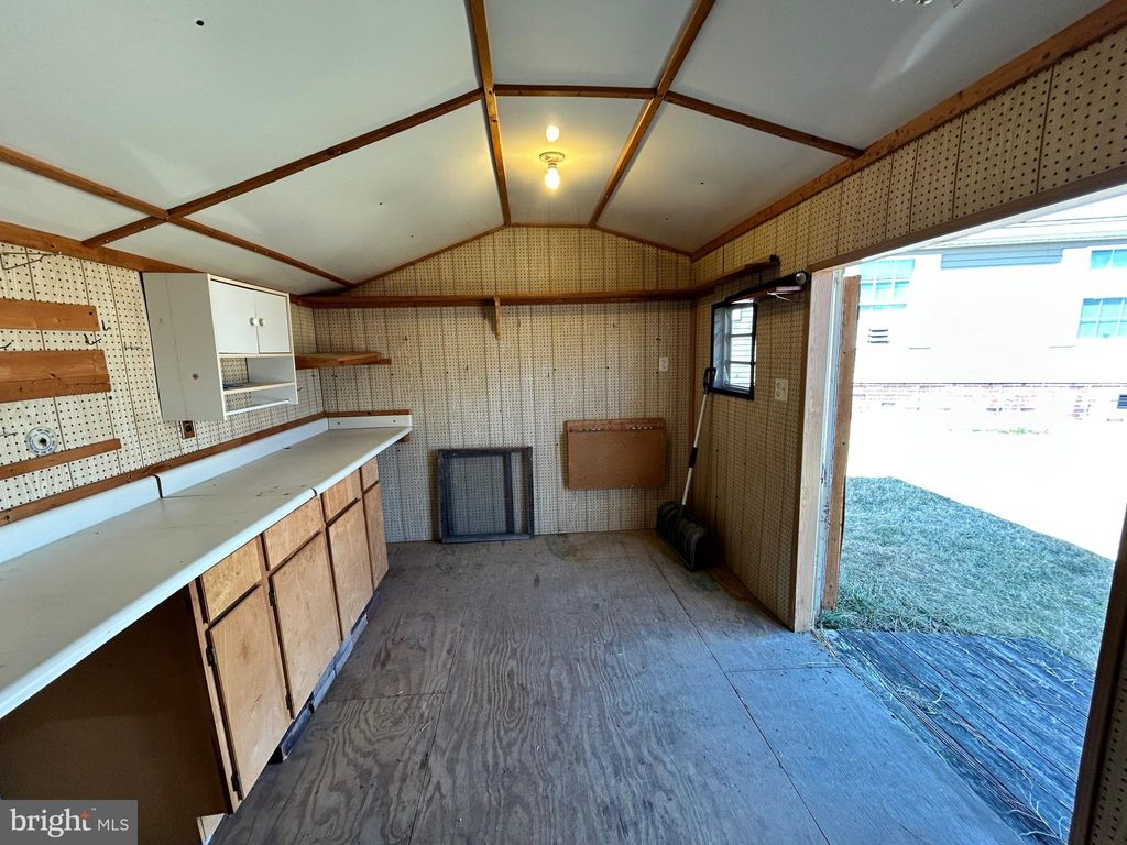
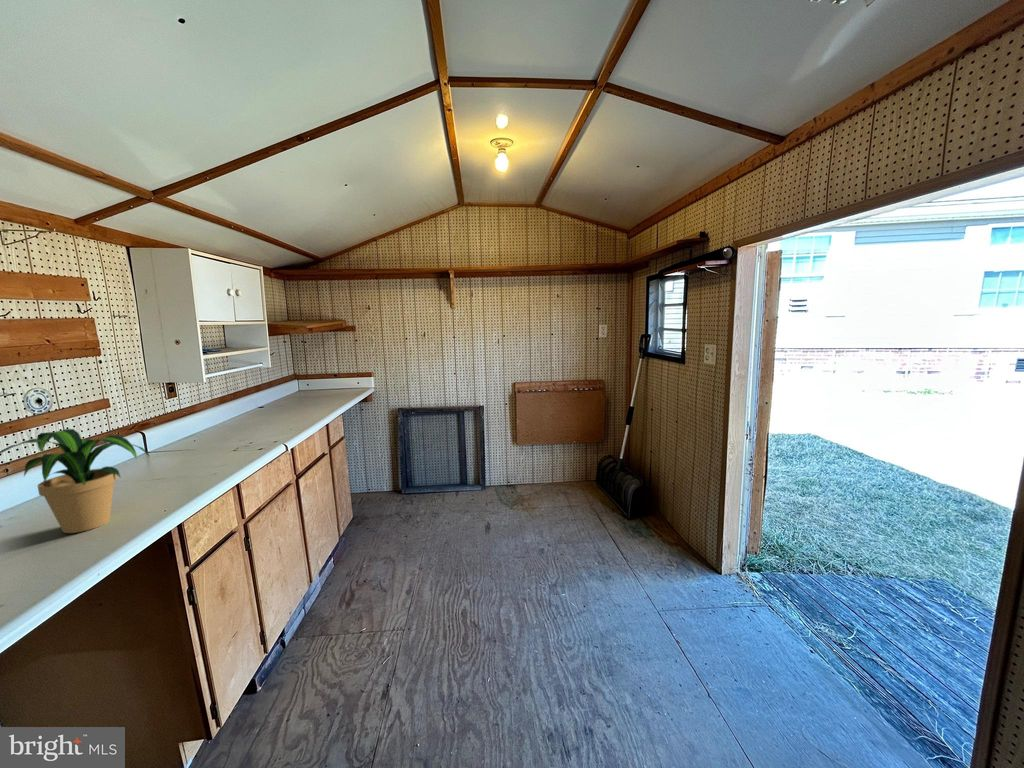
+ potted plant (78, 479)
